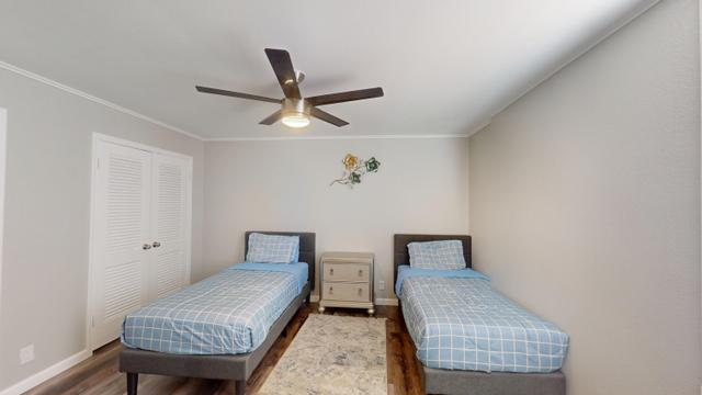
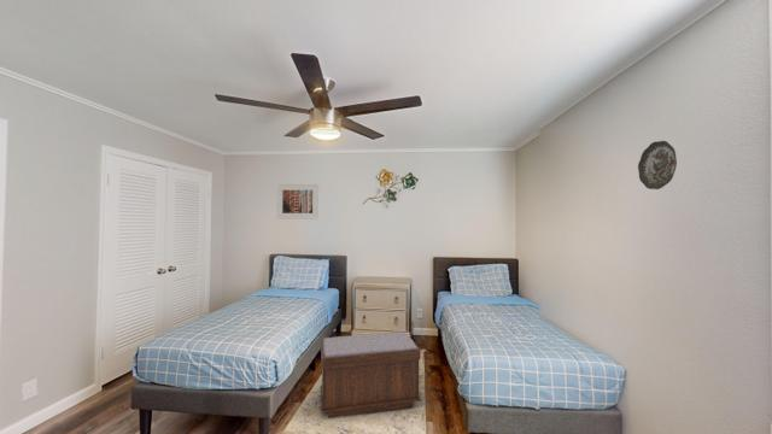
+ decorative plate (657, 165)
+ bench (368, 370)
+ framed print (297, 201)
